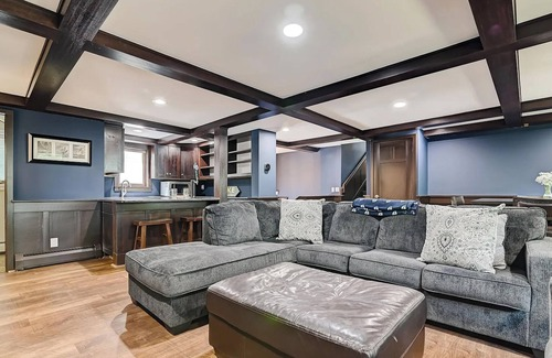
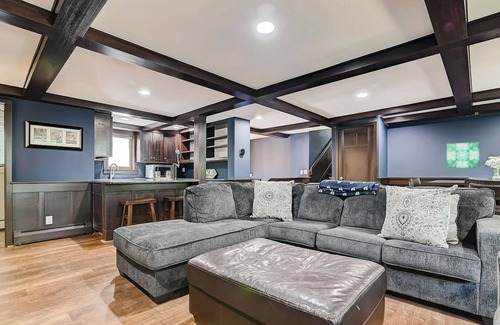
+ wall art (462, 155)
